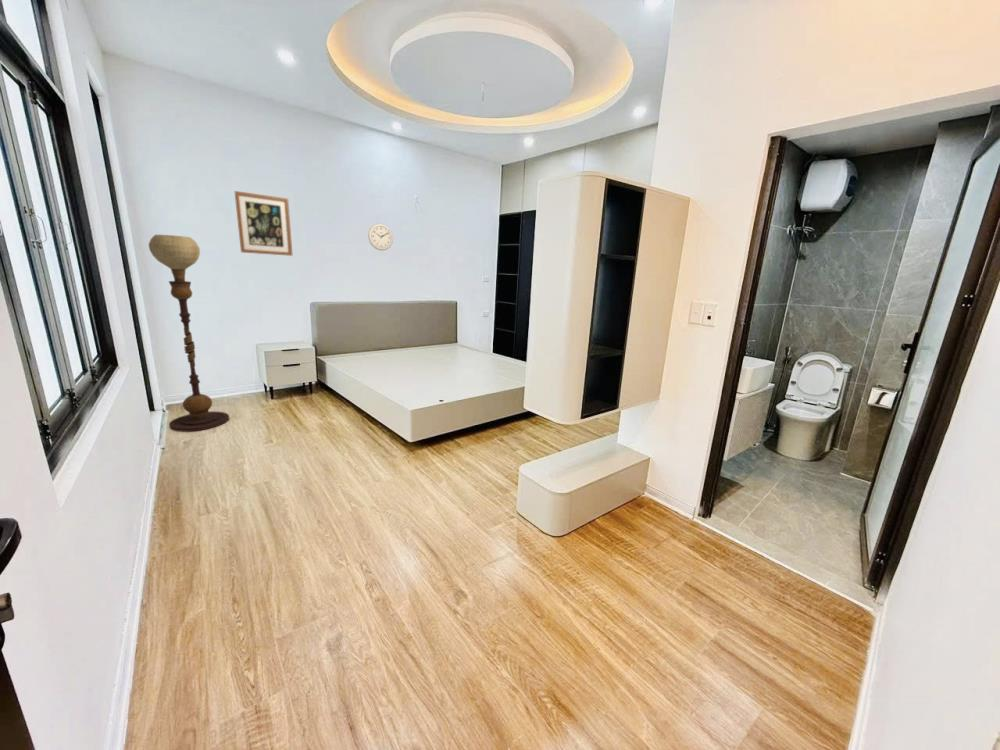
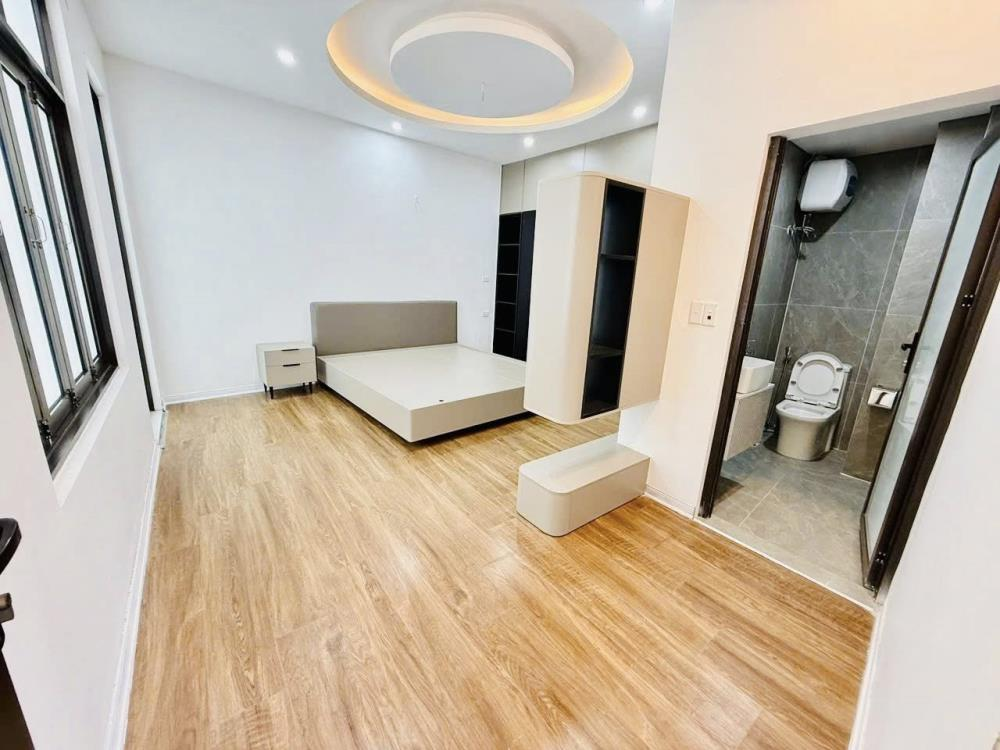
- wall art (265, 225)
- wall clock (381, 237)
- floor lamp (187, 334)
